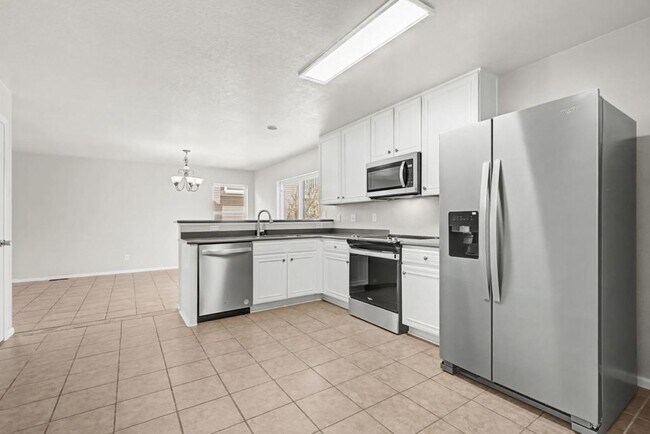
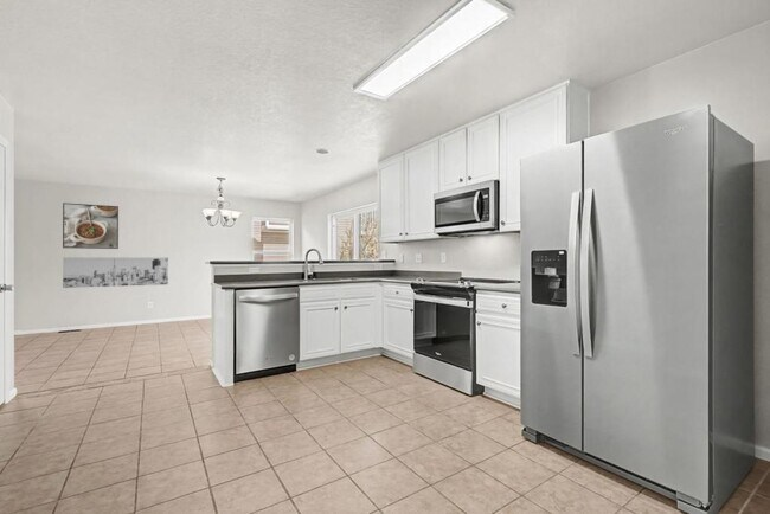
+ wall art (118, 271)
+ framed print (91, 226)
